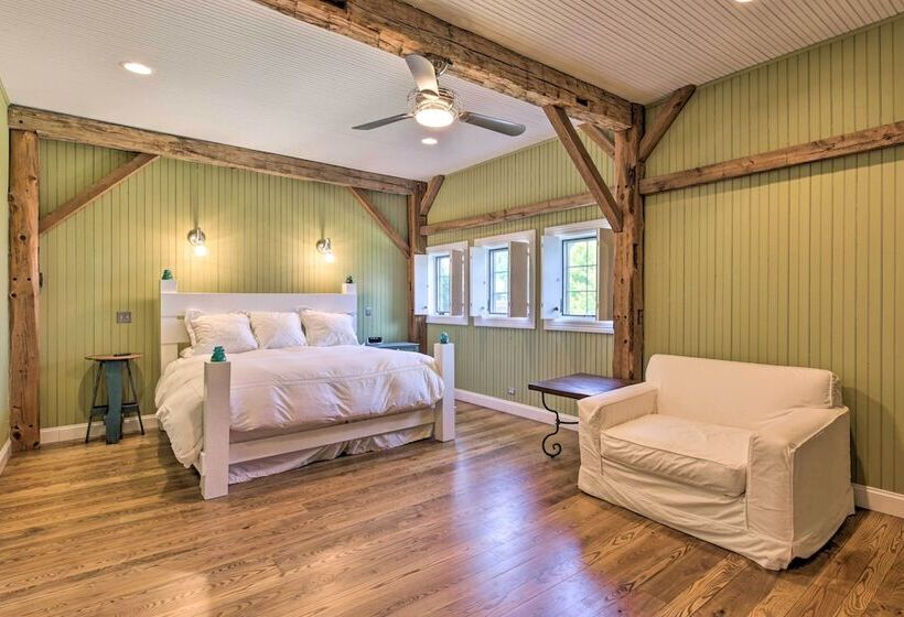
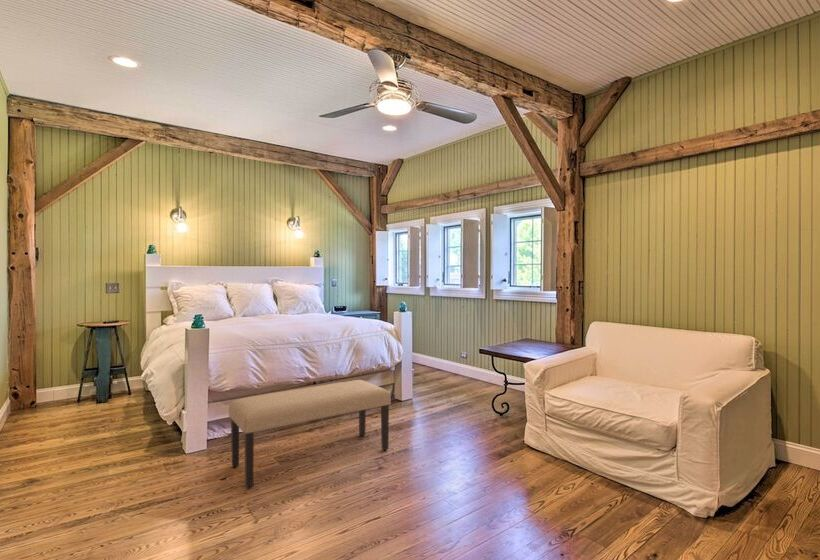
+ bench (313, 419)
